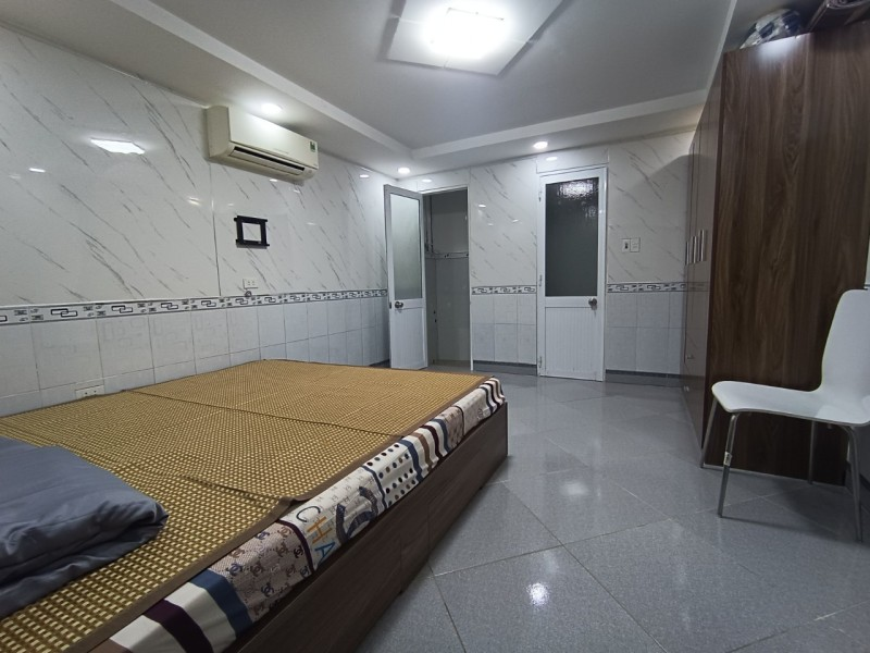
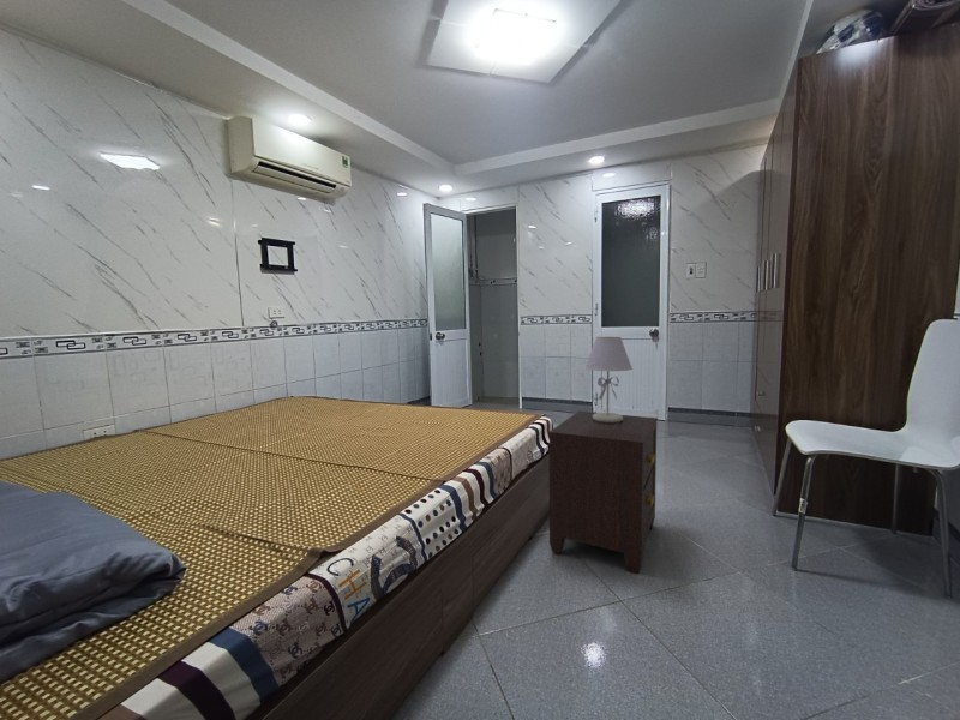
+ table lamp (607, 378)
+ nightstand (606, 481)
